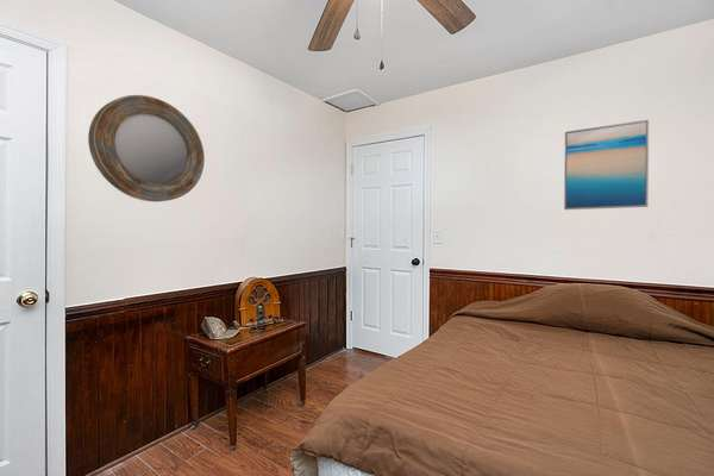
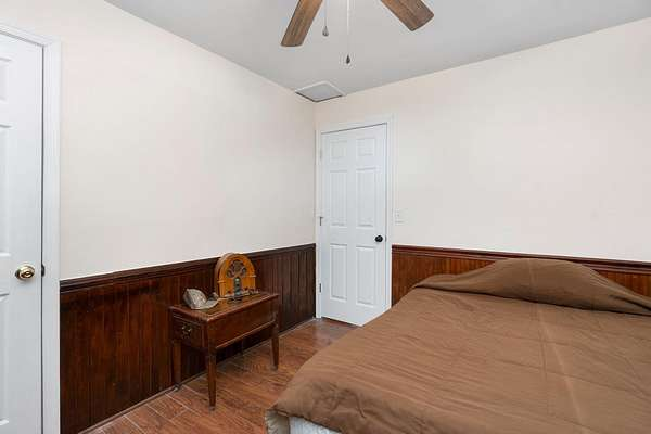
- wall art (603, 167)
- home mirror (154, 150)
